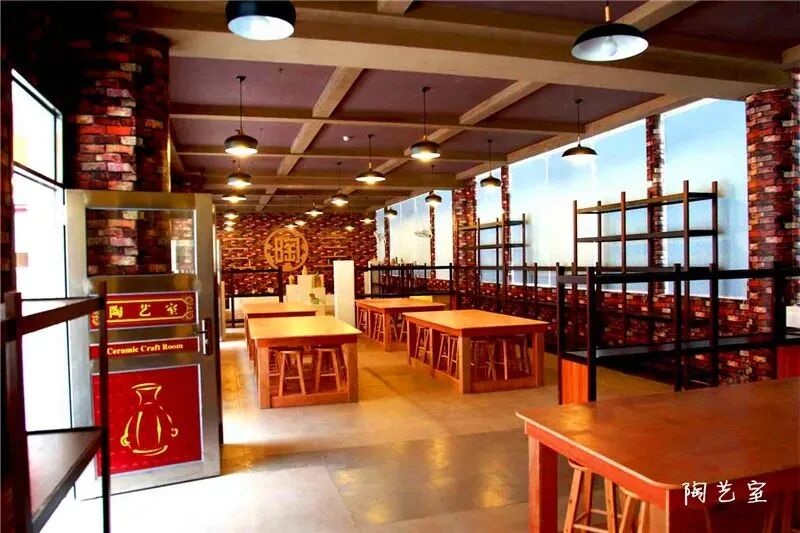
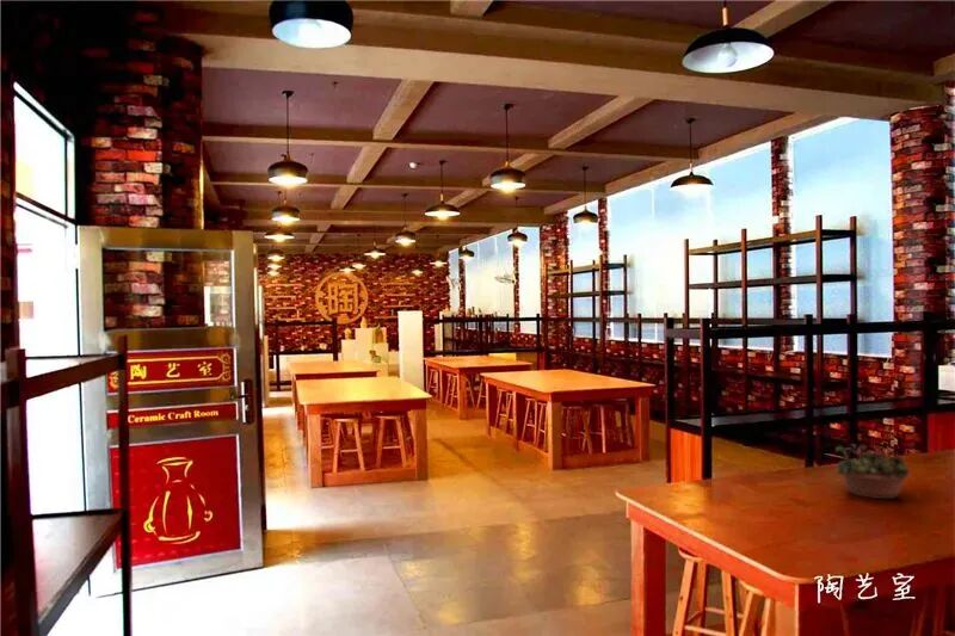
+ succulent planter (870, 468)
